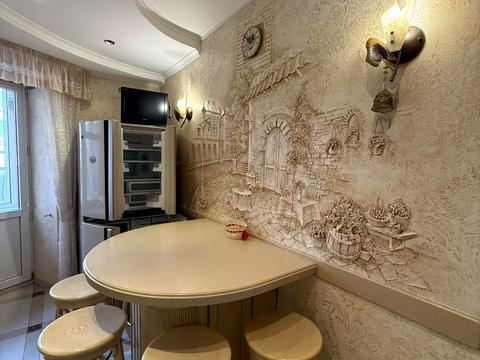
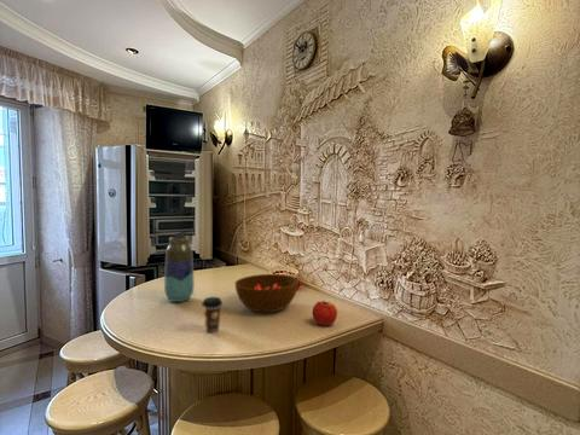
+ vase (179, 268)
+ coffee cup (211, 314)
+ apple (324, 311)
+ bowl (266, 292)
